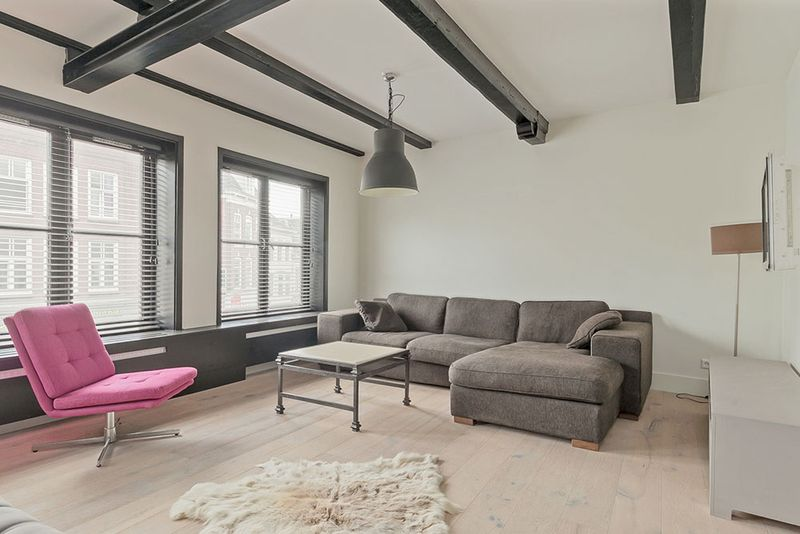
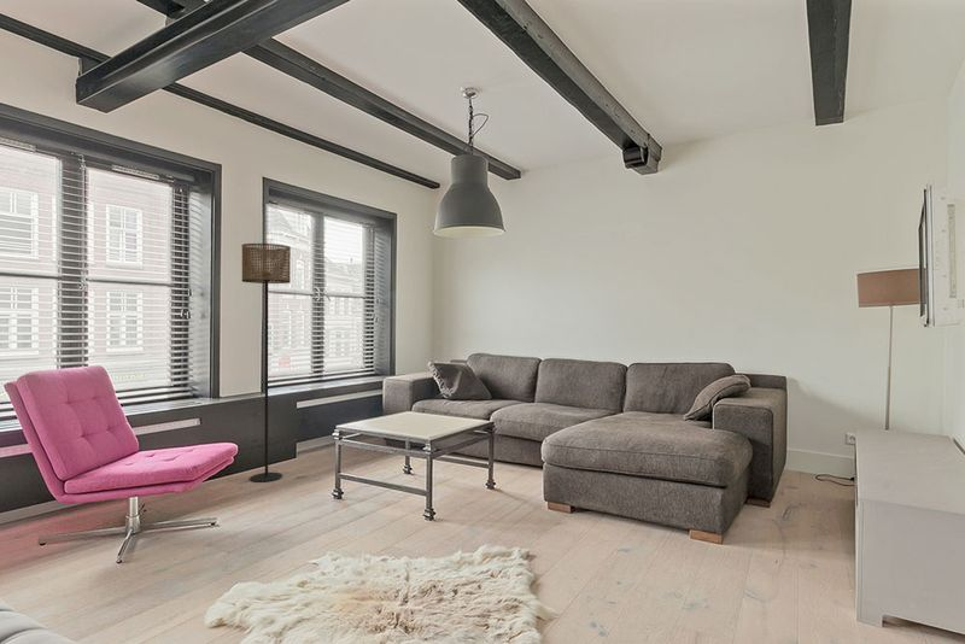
+ floor lamp (265, 362)
